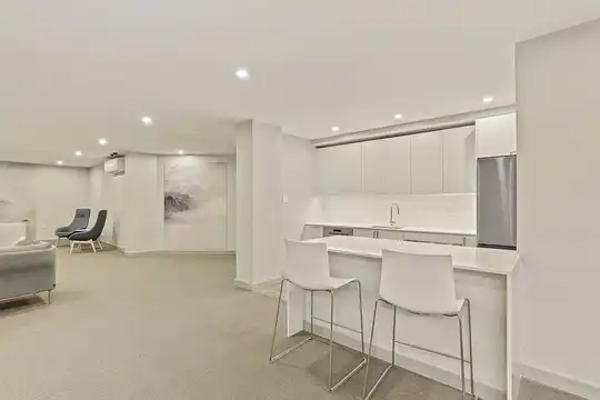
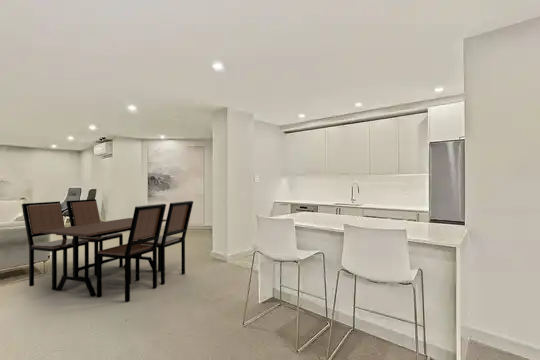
+ dining set (112, 238)
